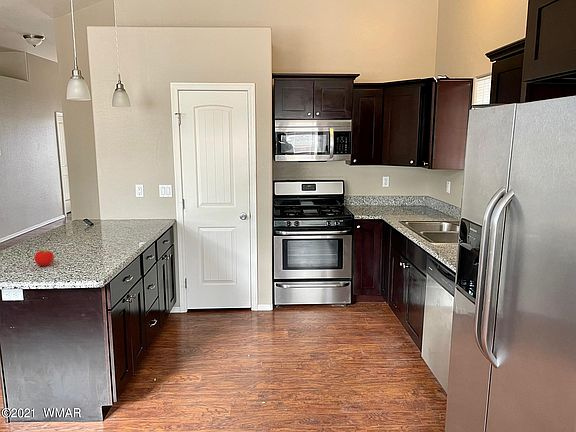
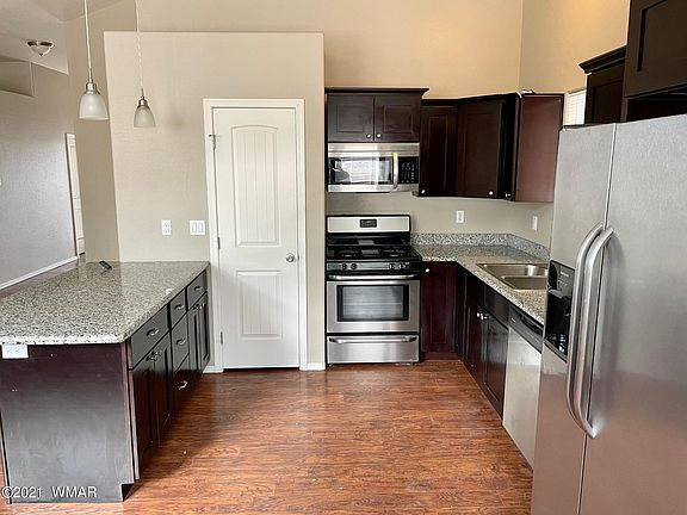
- fruit (43, 257)
